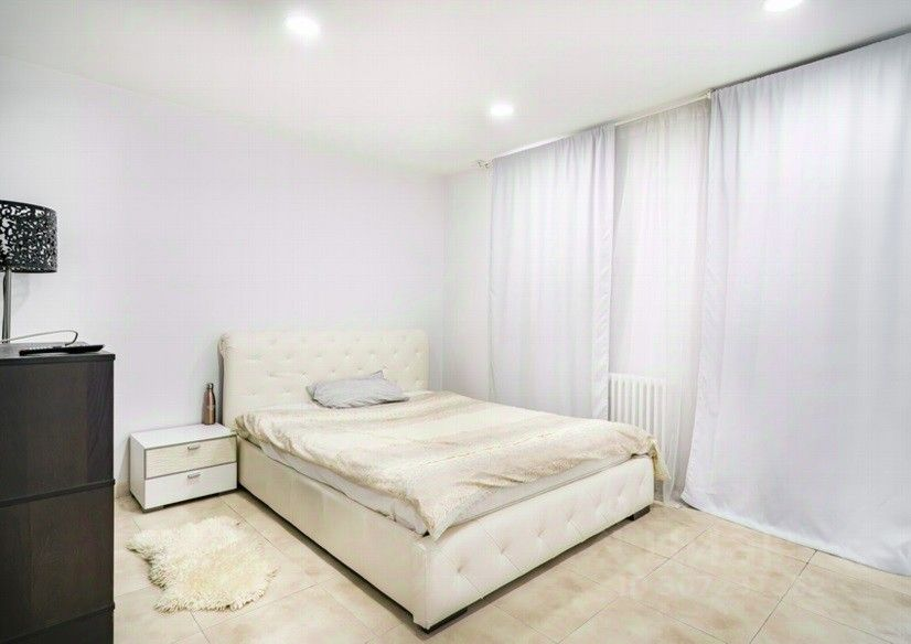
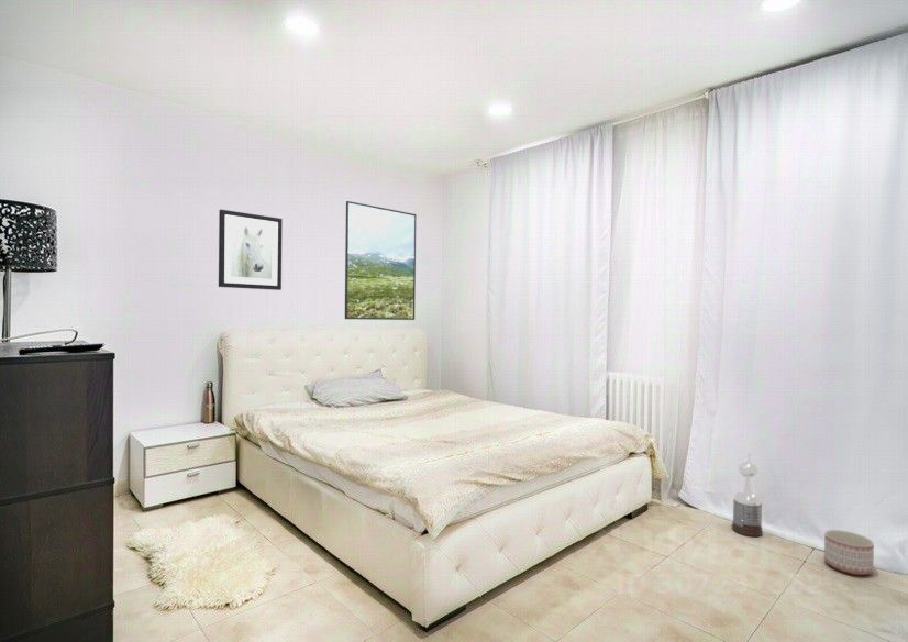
+ trophy (748, 491)
+ wall art (251, 251)
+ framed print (381, 264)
+ planter (848, 552)
